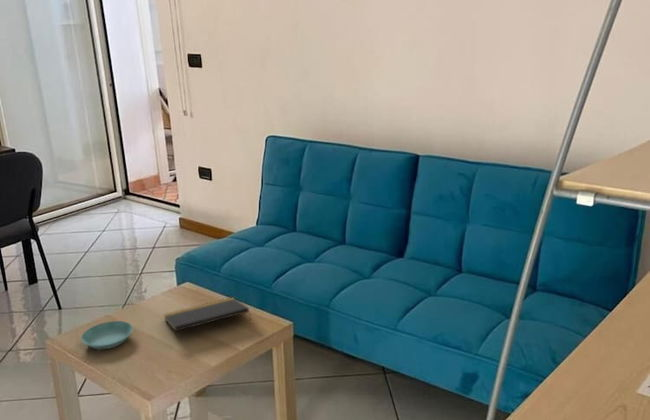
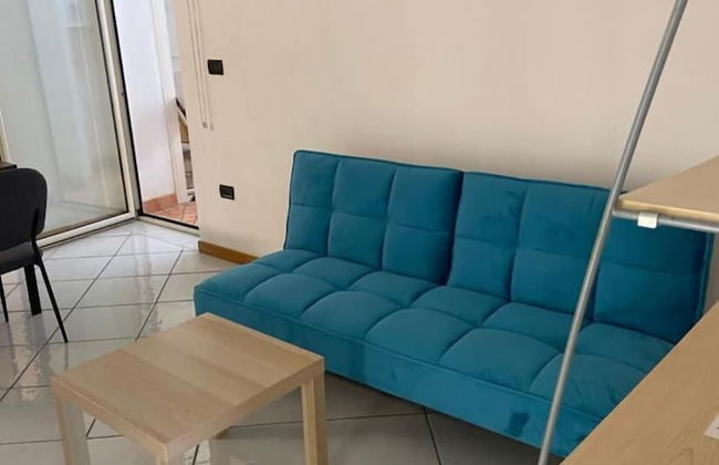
- notepad (205, 313)
- saucer (107, 336)
